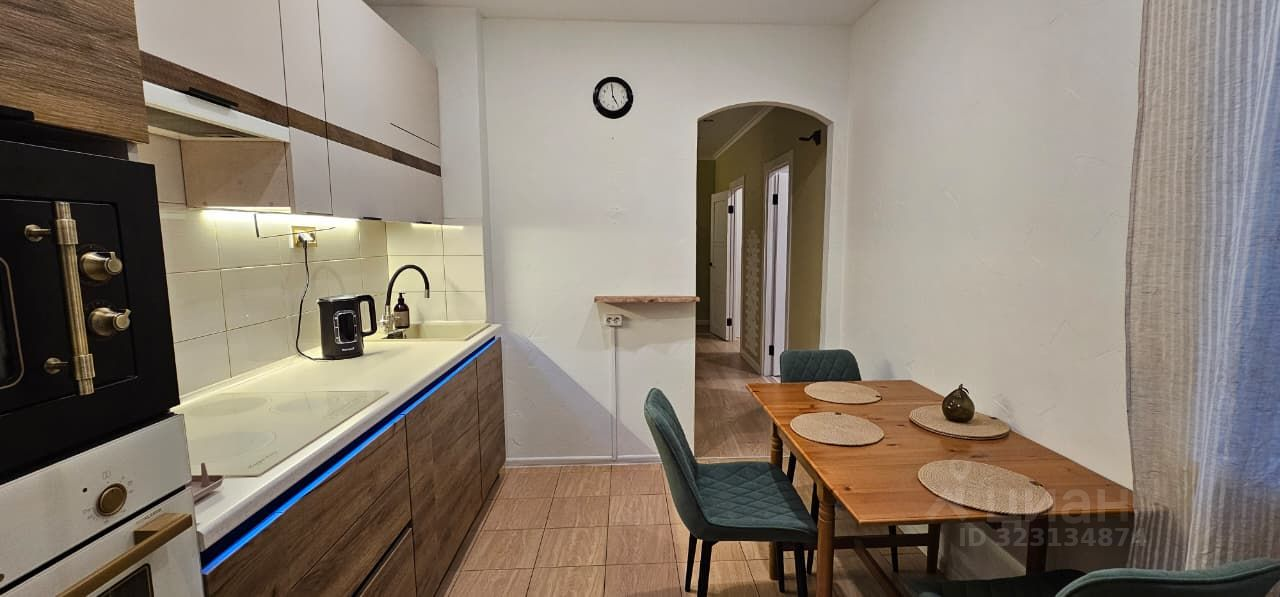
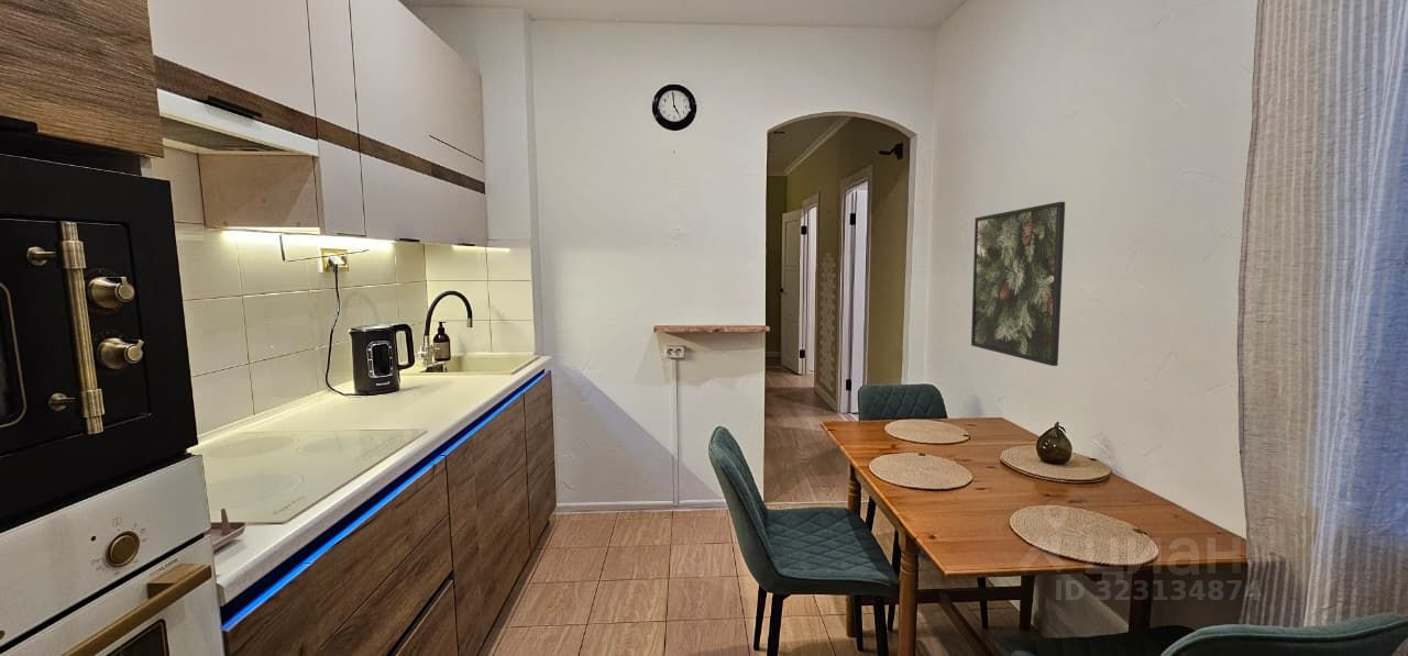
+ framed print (1011, 283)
